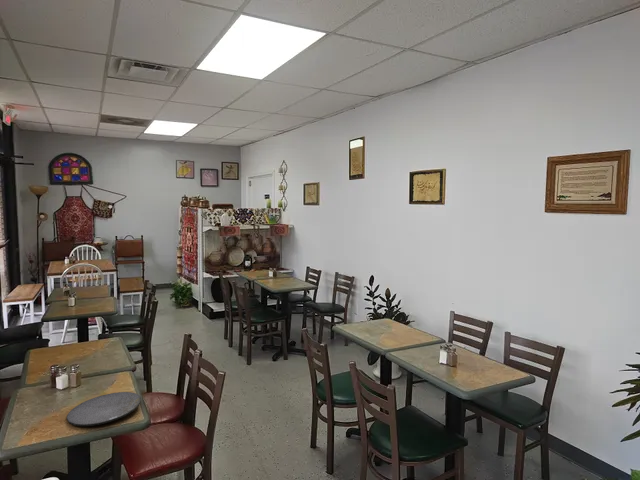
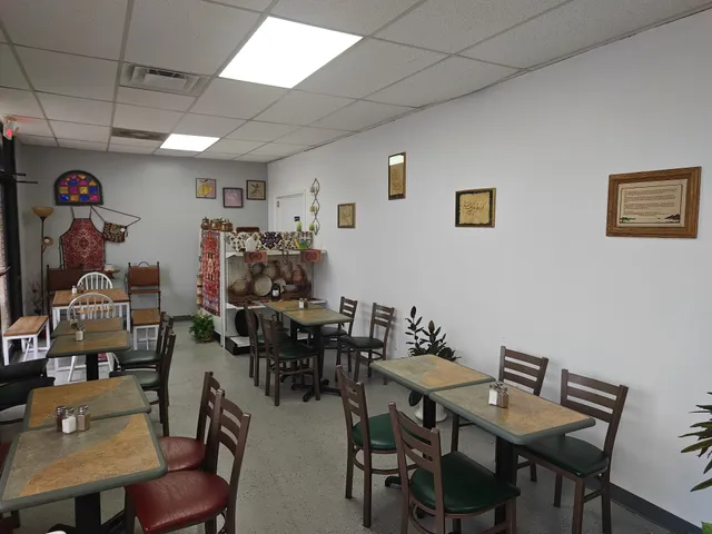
- plate (105, 407)
